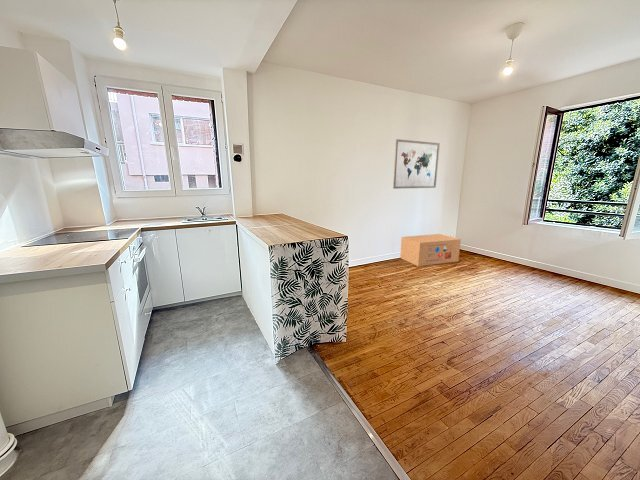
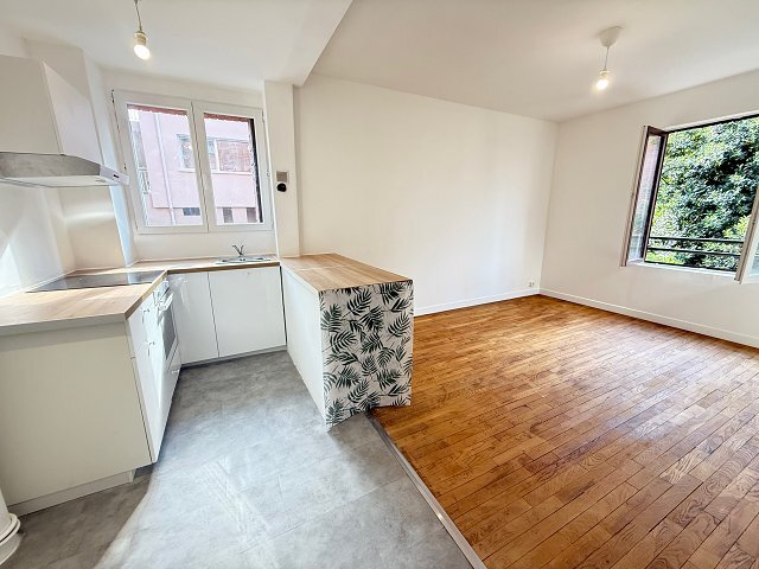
- cardboard box (429, 249)
- wall art (417, 165)
